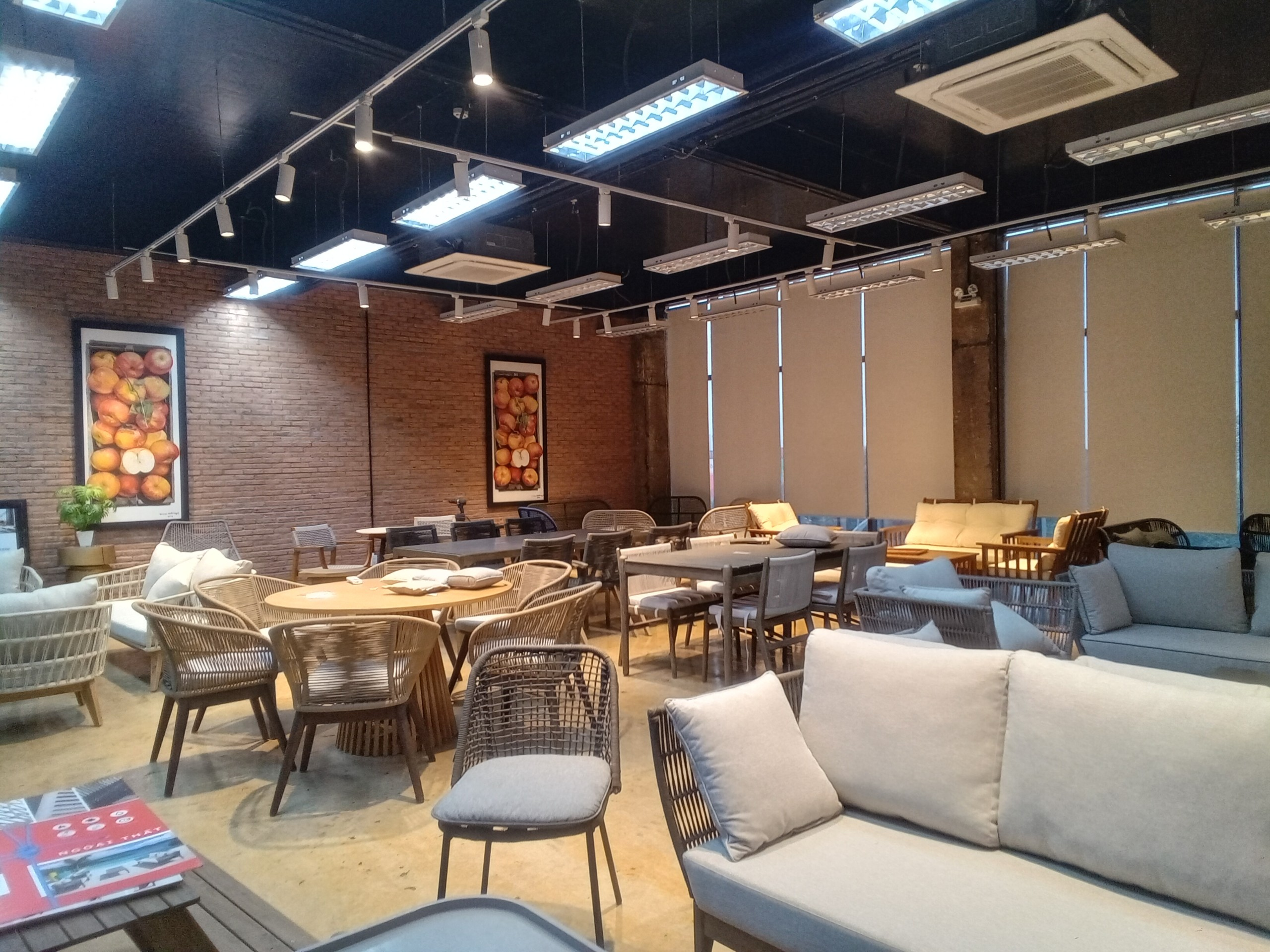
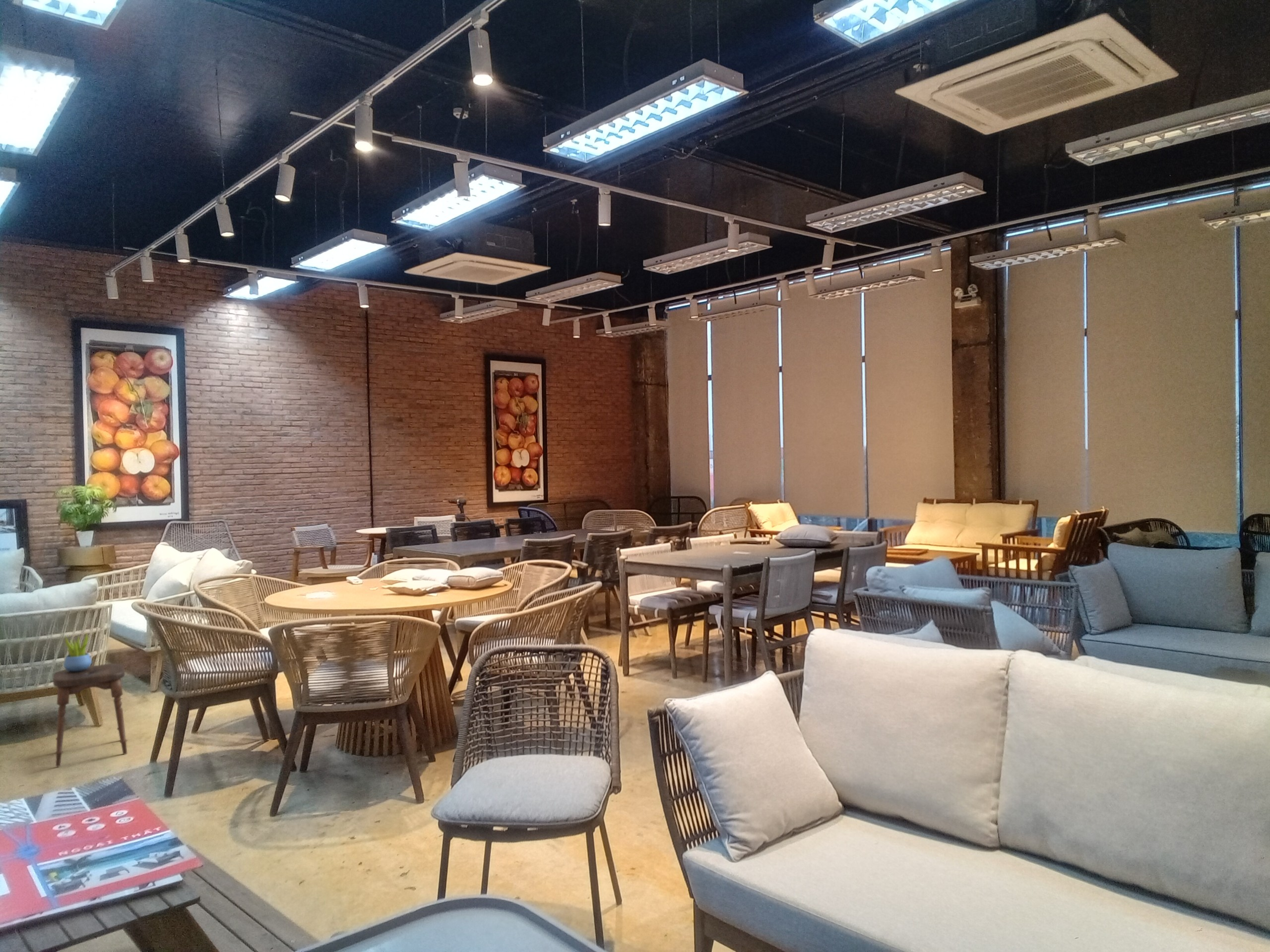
+ succulent plant (78, 652)
+ stool (79, 692)
